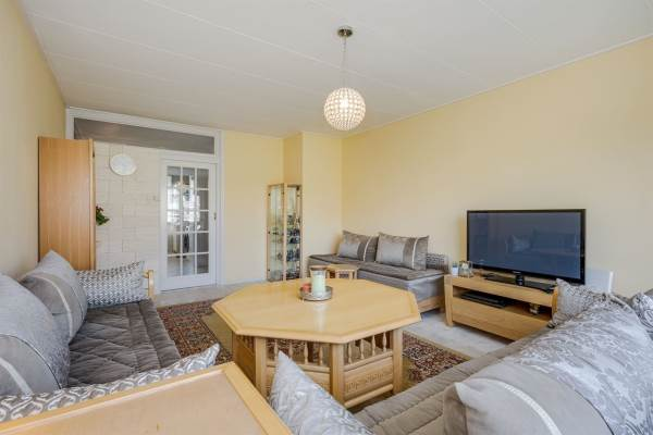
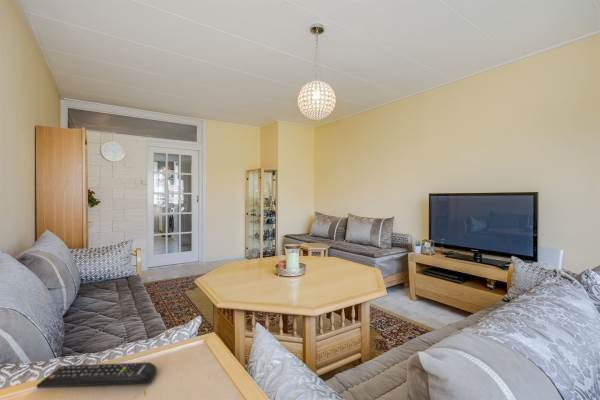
+ remote control (99, 375)
